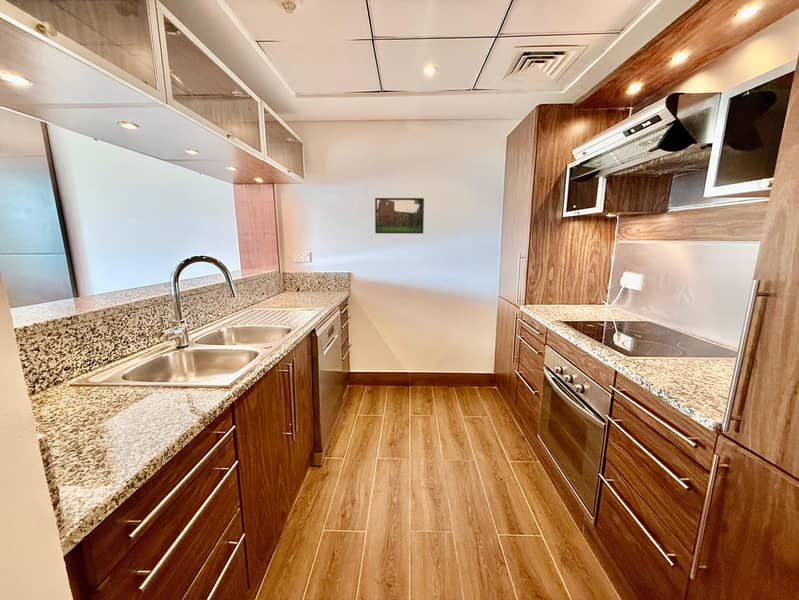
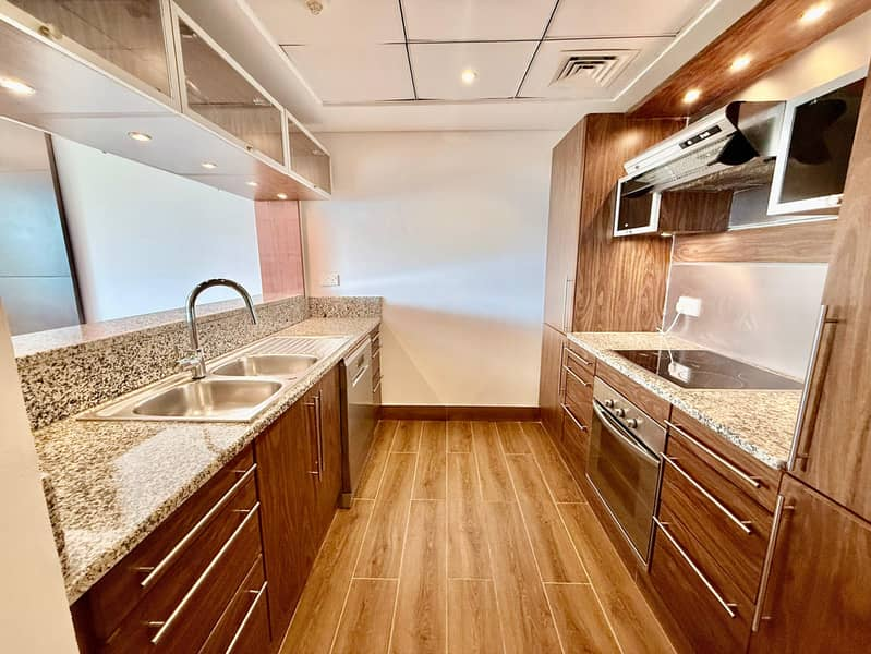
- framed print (399, 215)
